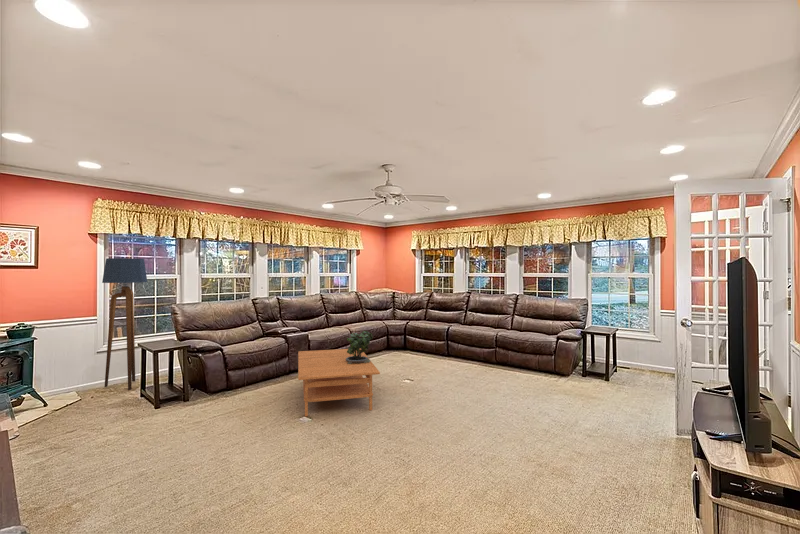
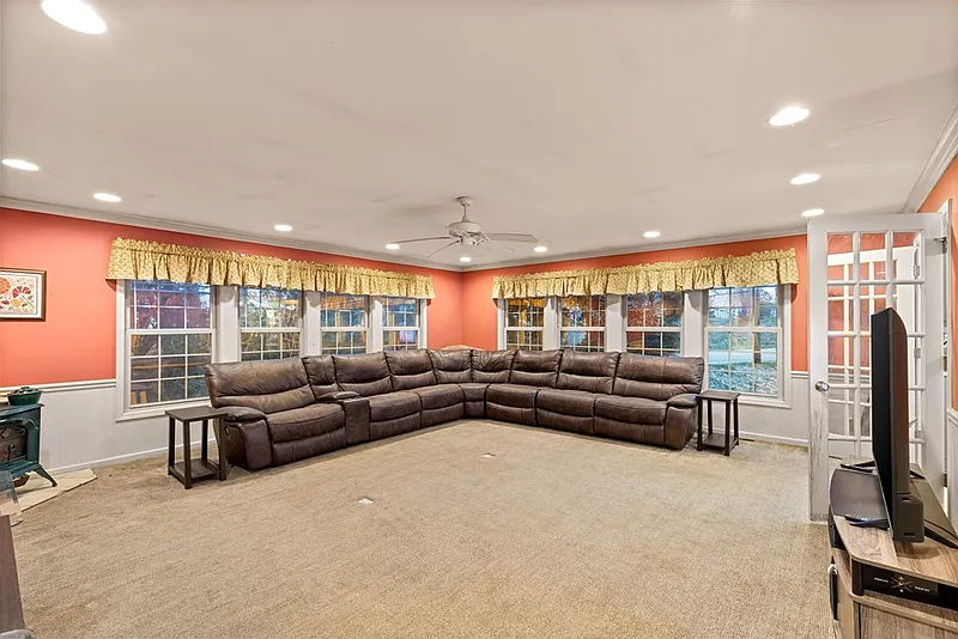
- potted plant (358, 345)
- coffee table (334, 378)
- floor lamp (126, 322)
